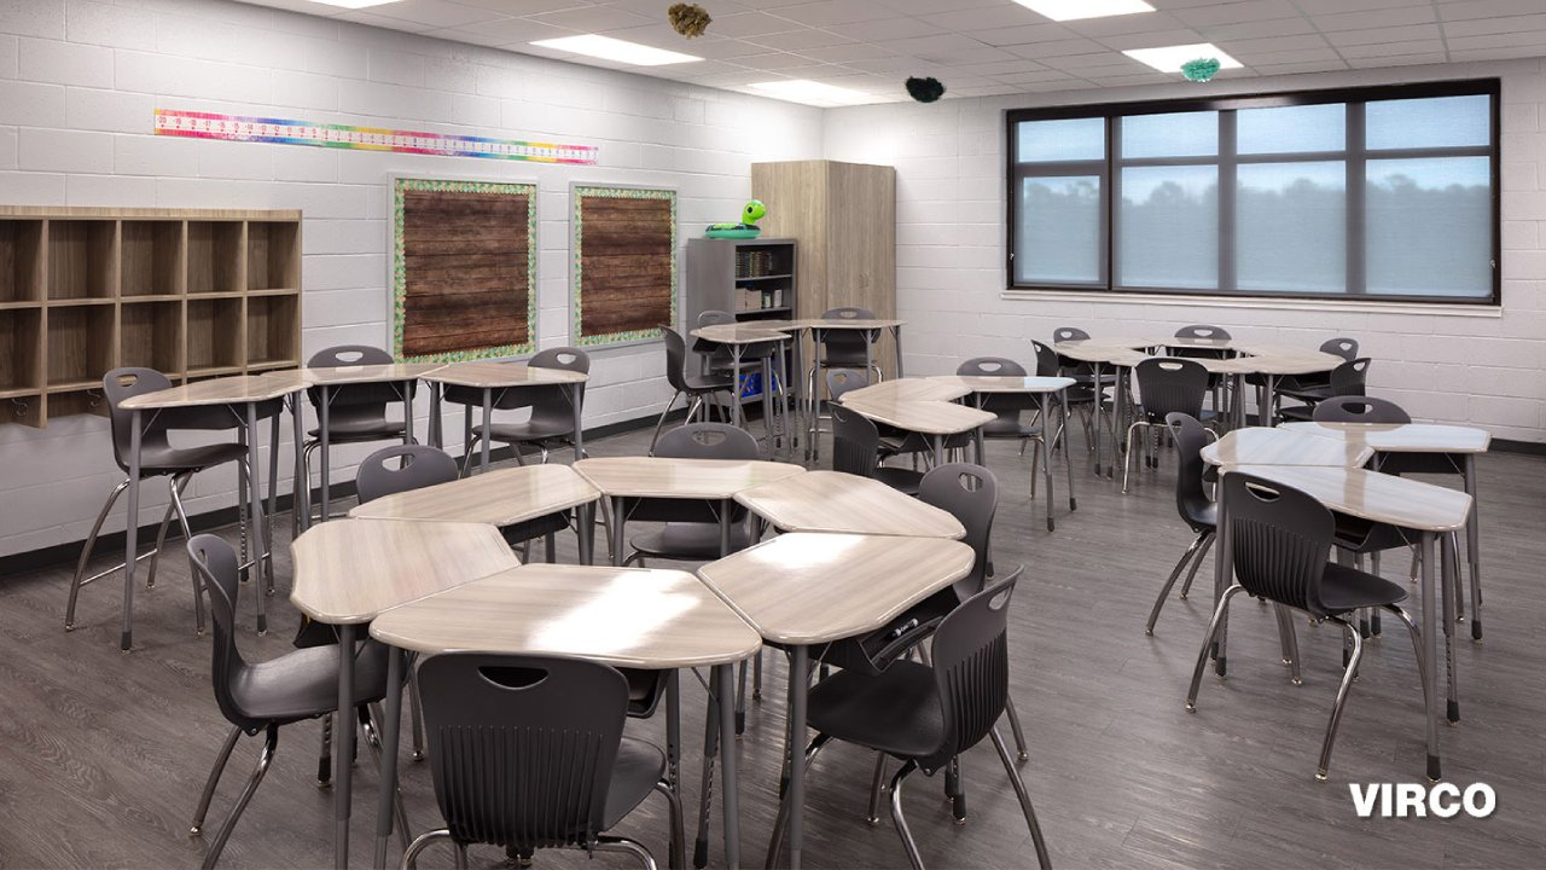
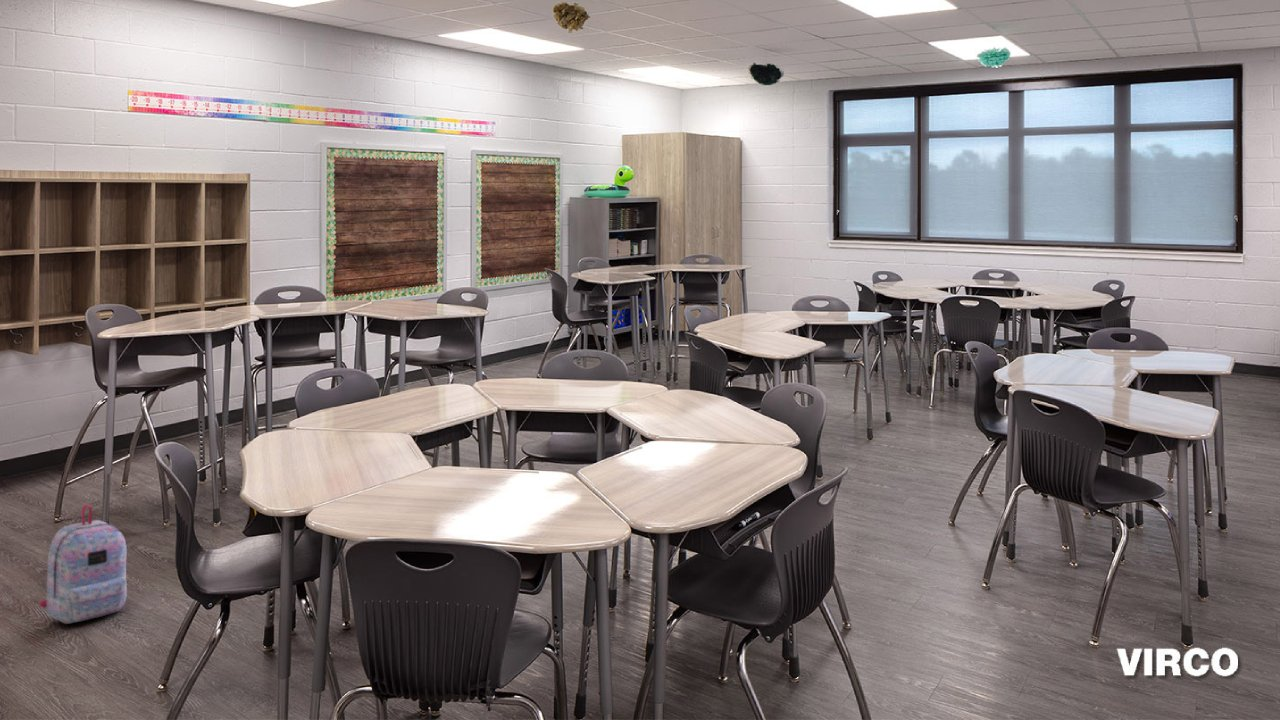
+ backpack (86, 560)
